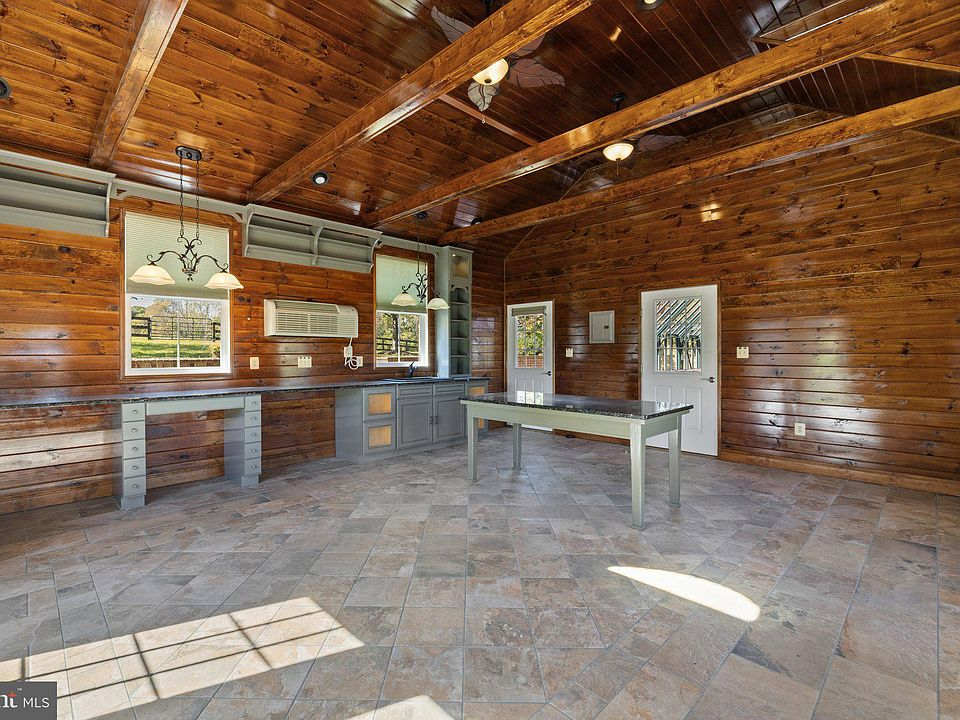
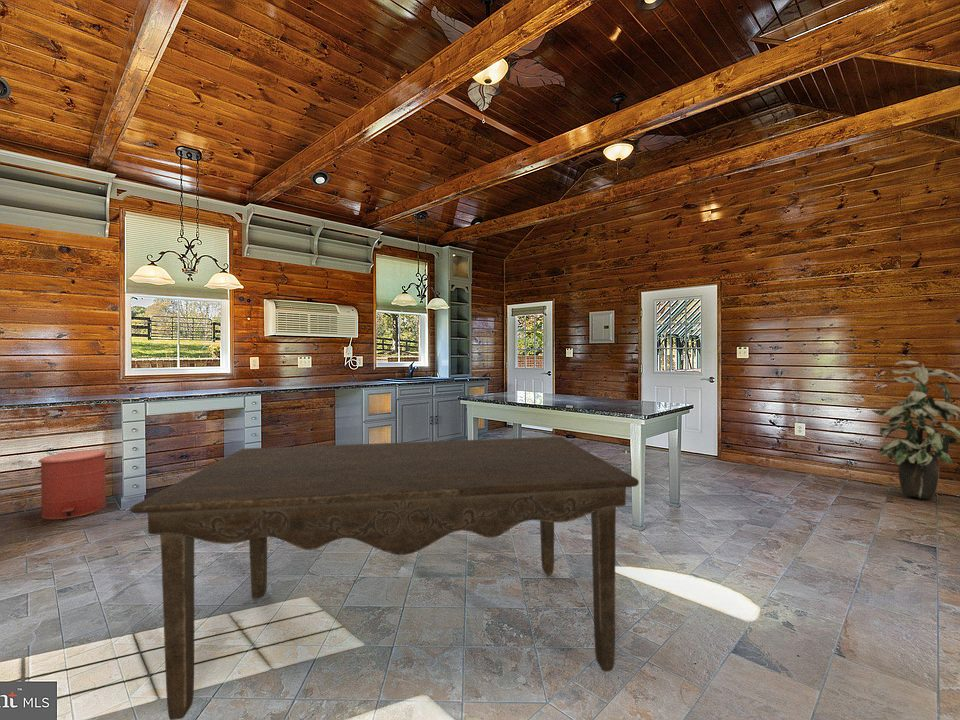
+ dining table (407, 544)
+ indoor plant (915, 428)
+ trash can (74, 482)
